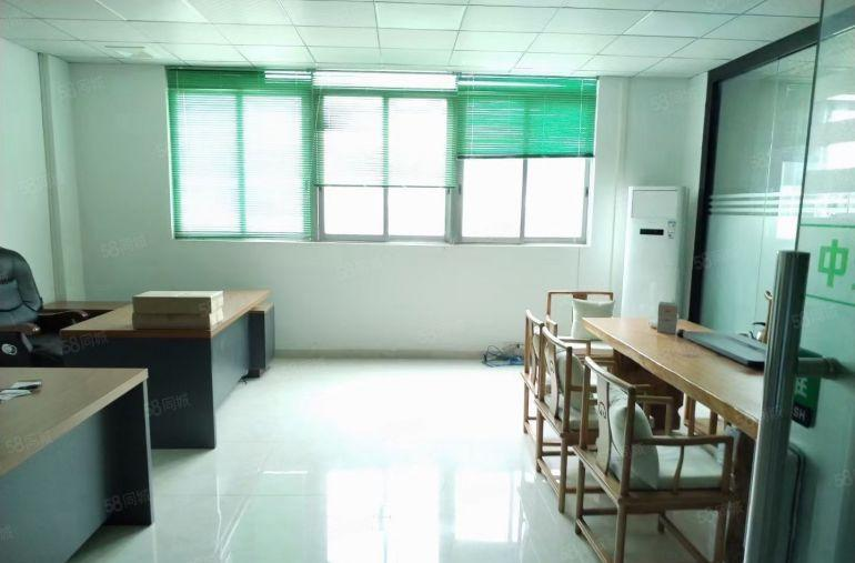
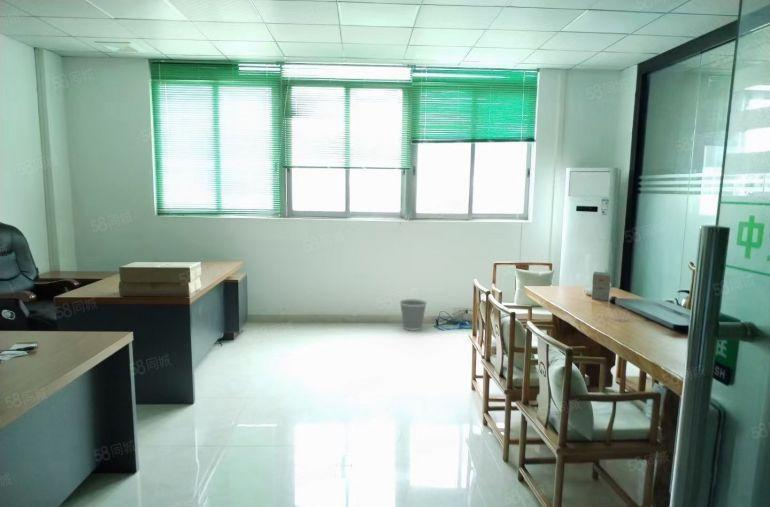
+ wastebasket (412, 315)
